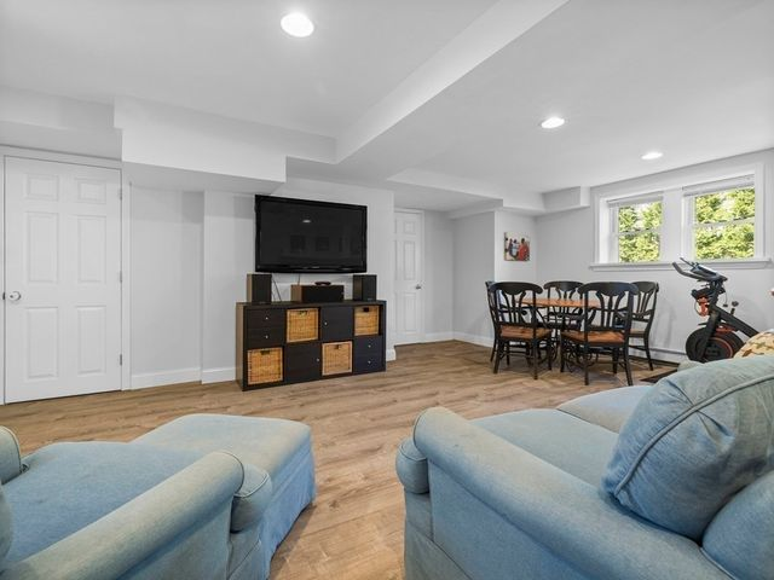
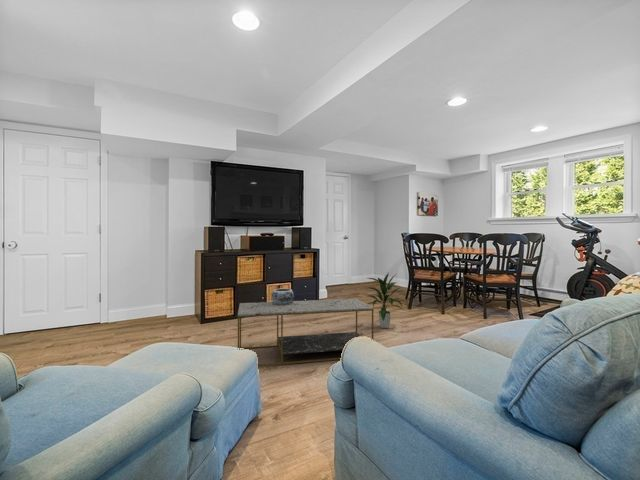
+ coffee table (304, 335)
+ indoor plant (384, 299)
+ decorative bowl (282, 296)
